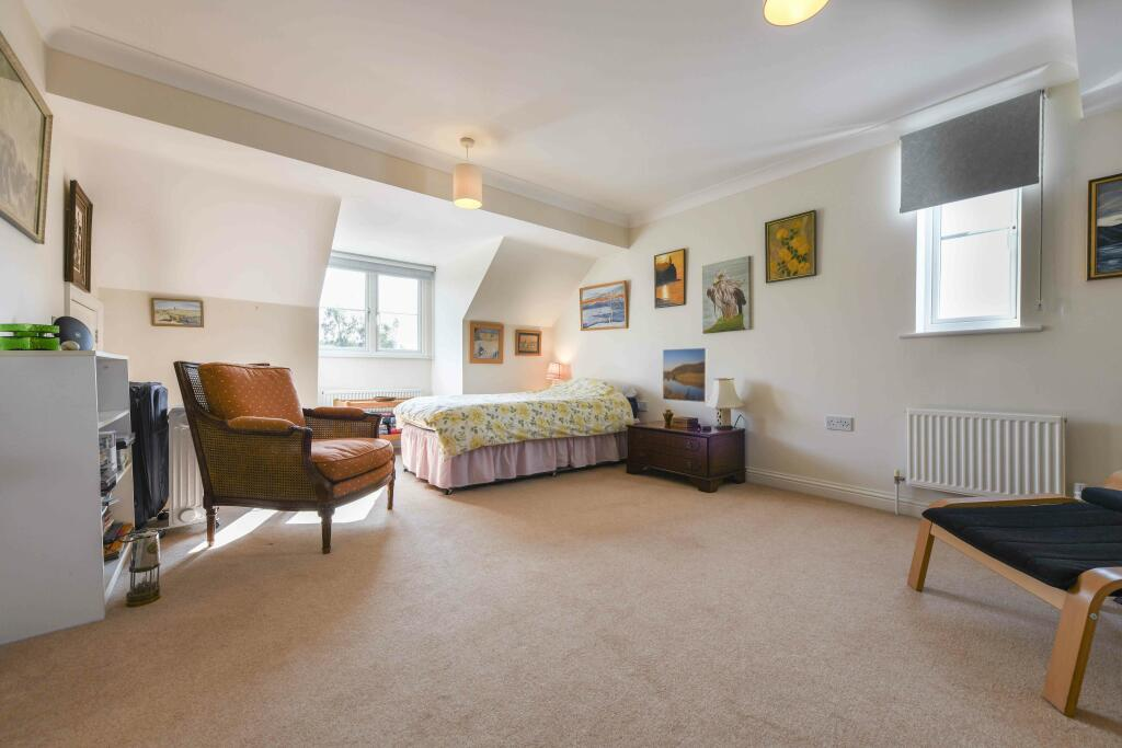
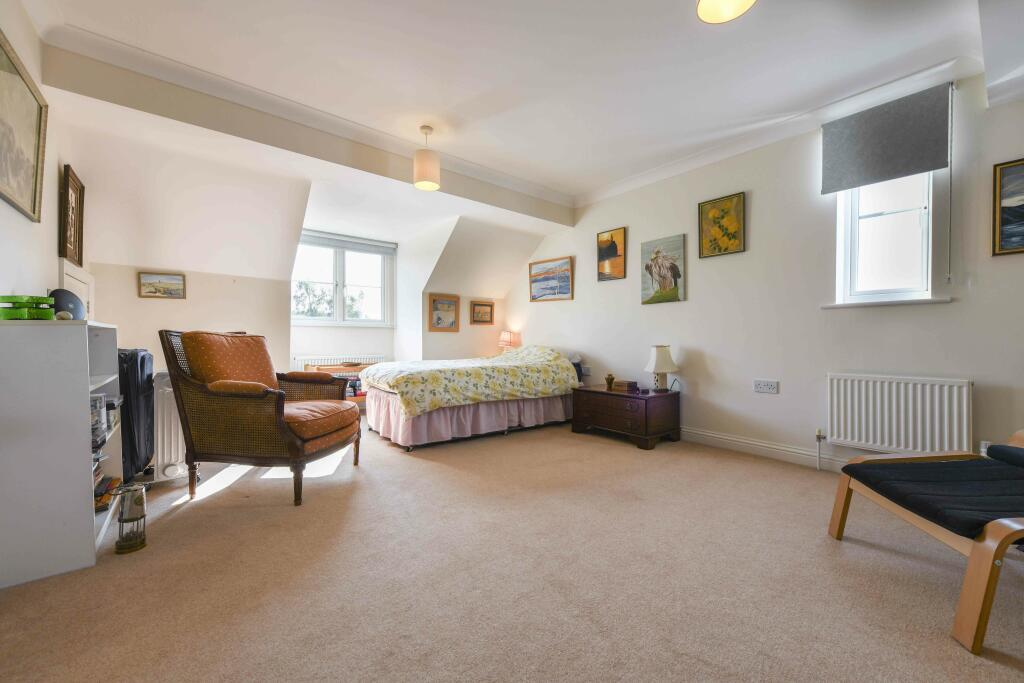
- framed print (684, 375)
